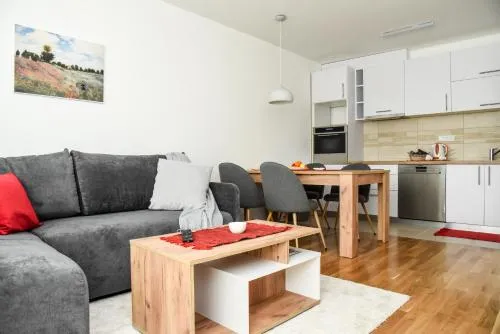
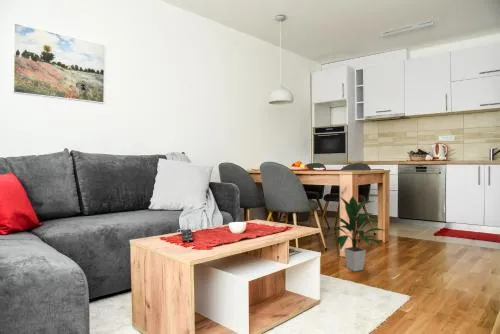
+ indoor plant (354, 231)
